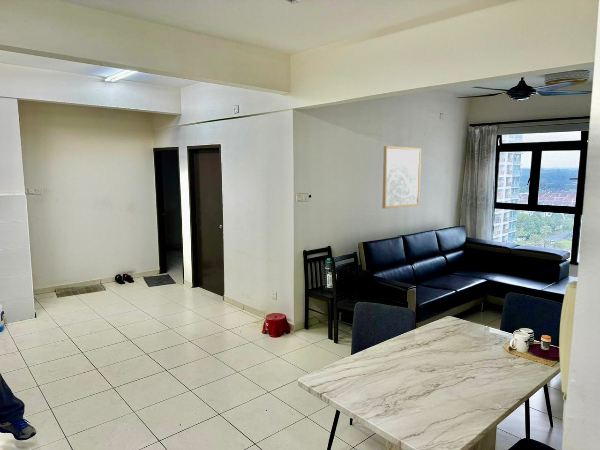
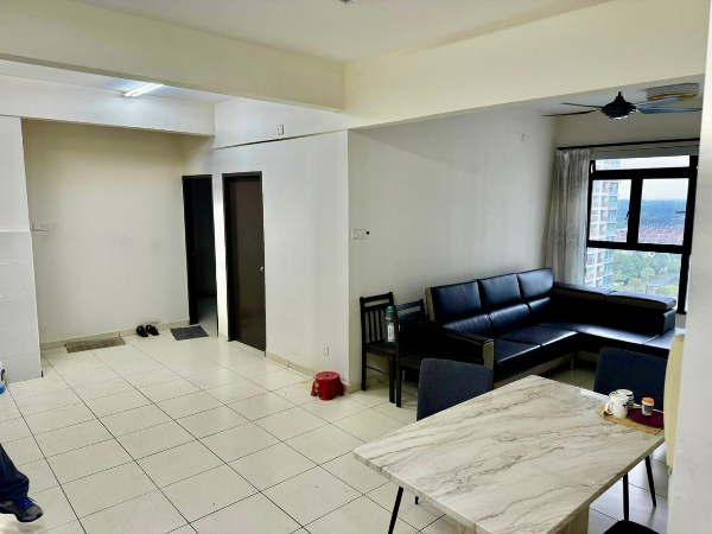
- wall art (402, 177)
